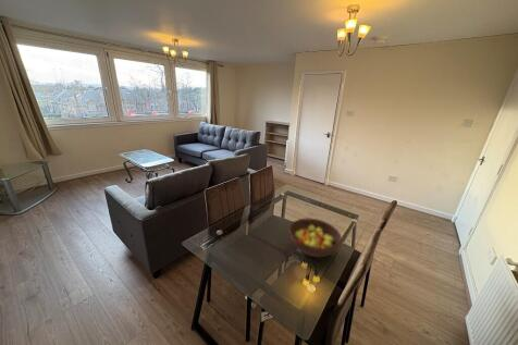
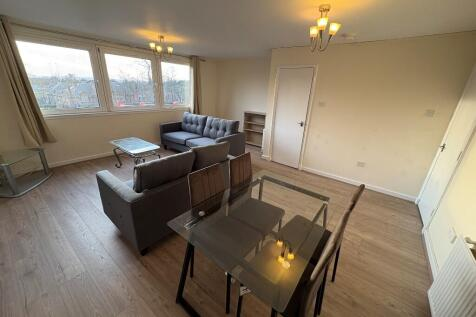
- fruit bowl (312, 241)
